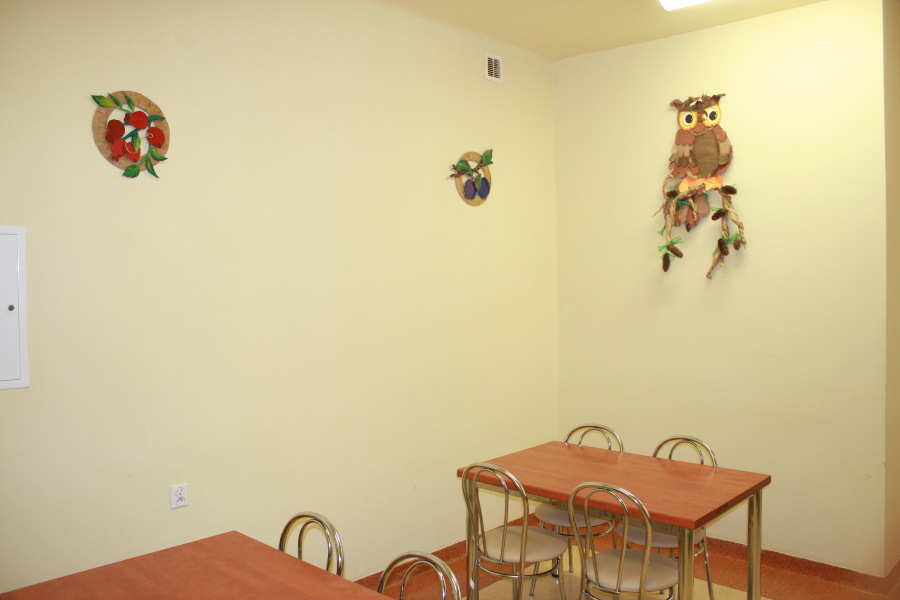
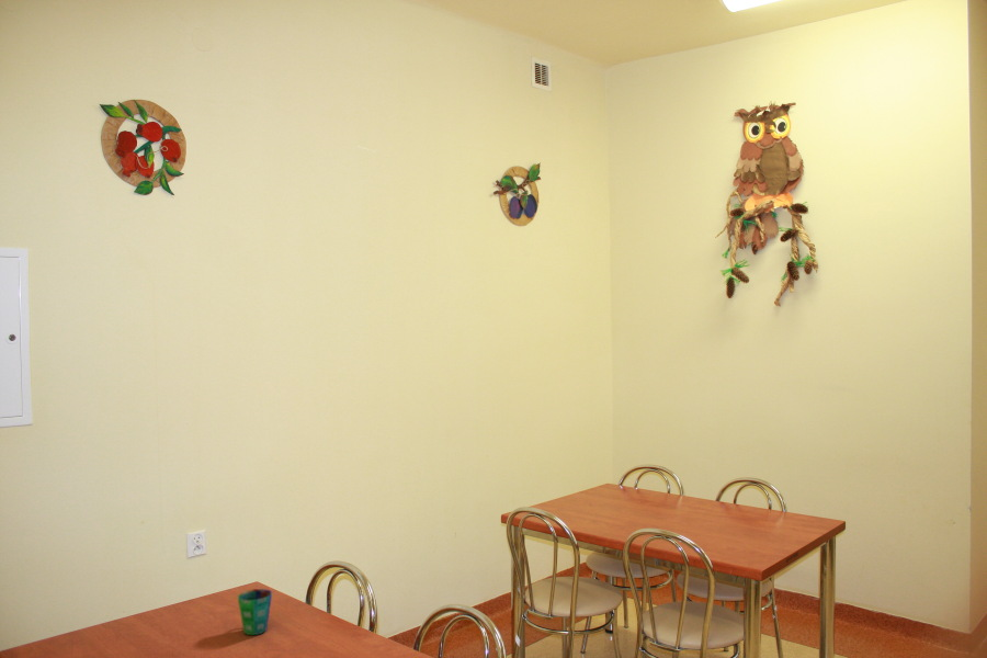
+ cup (257, 611)
